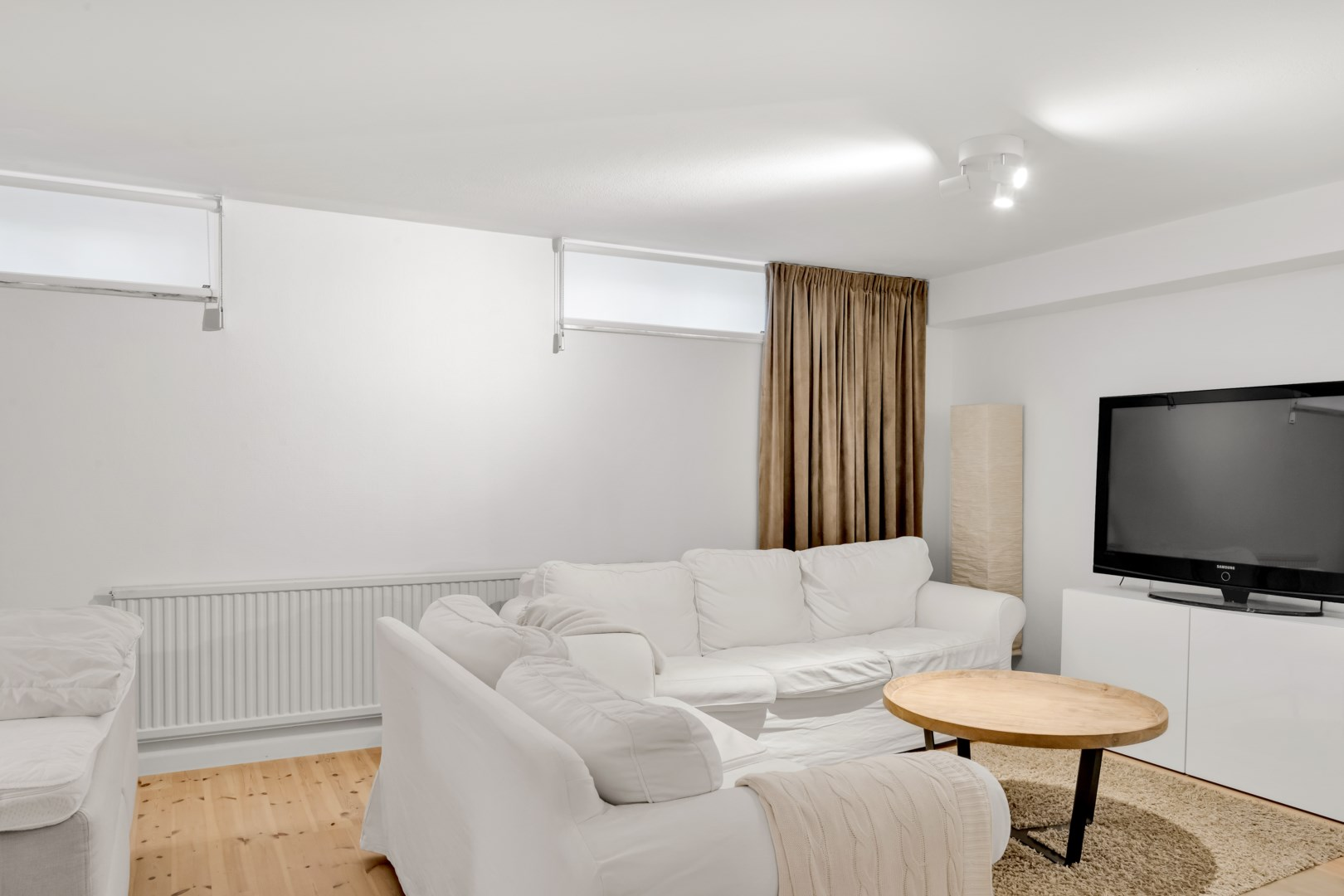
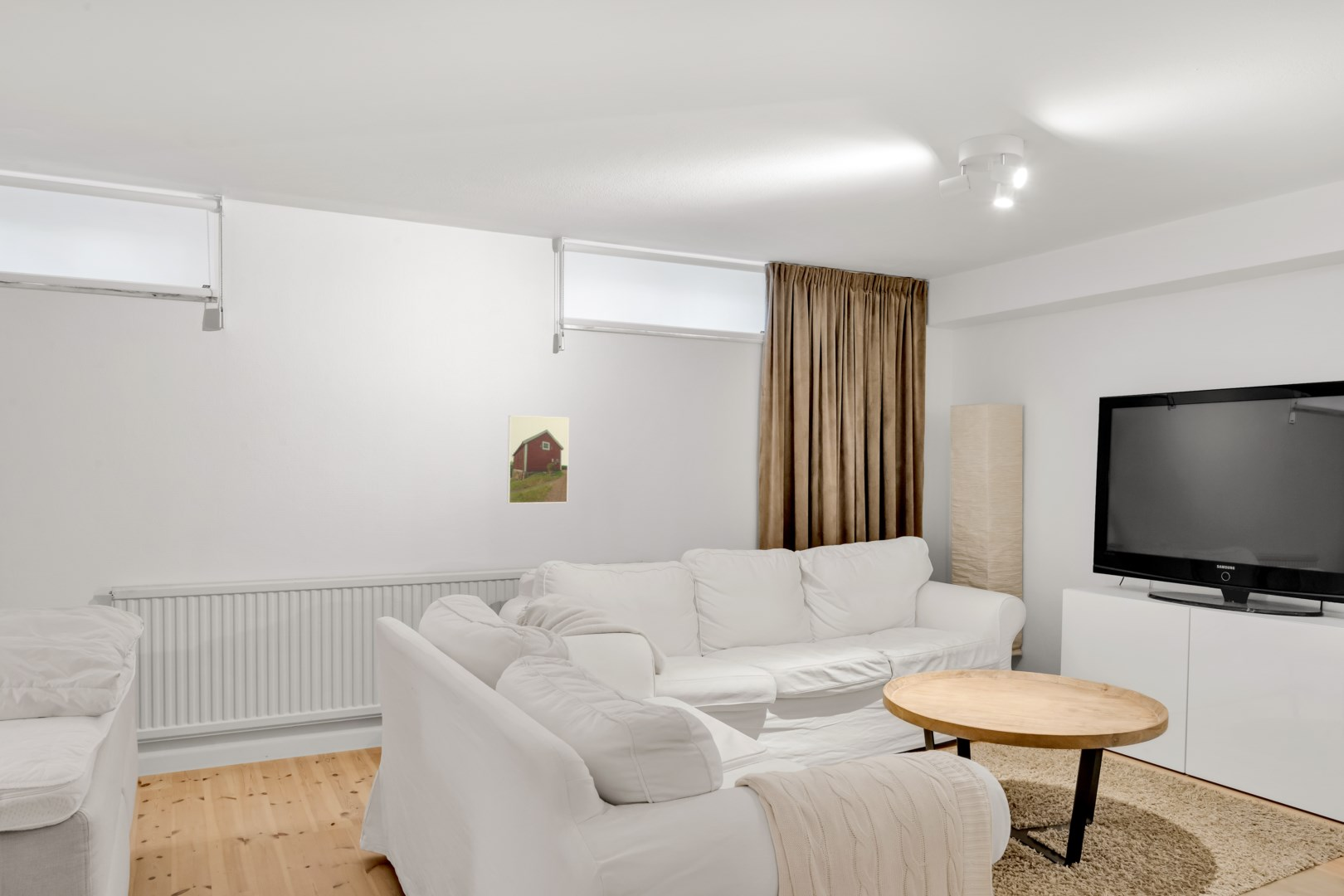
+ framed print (538, 460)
